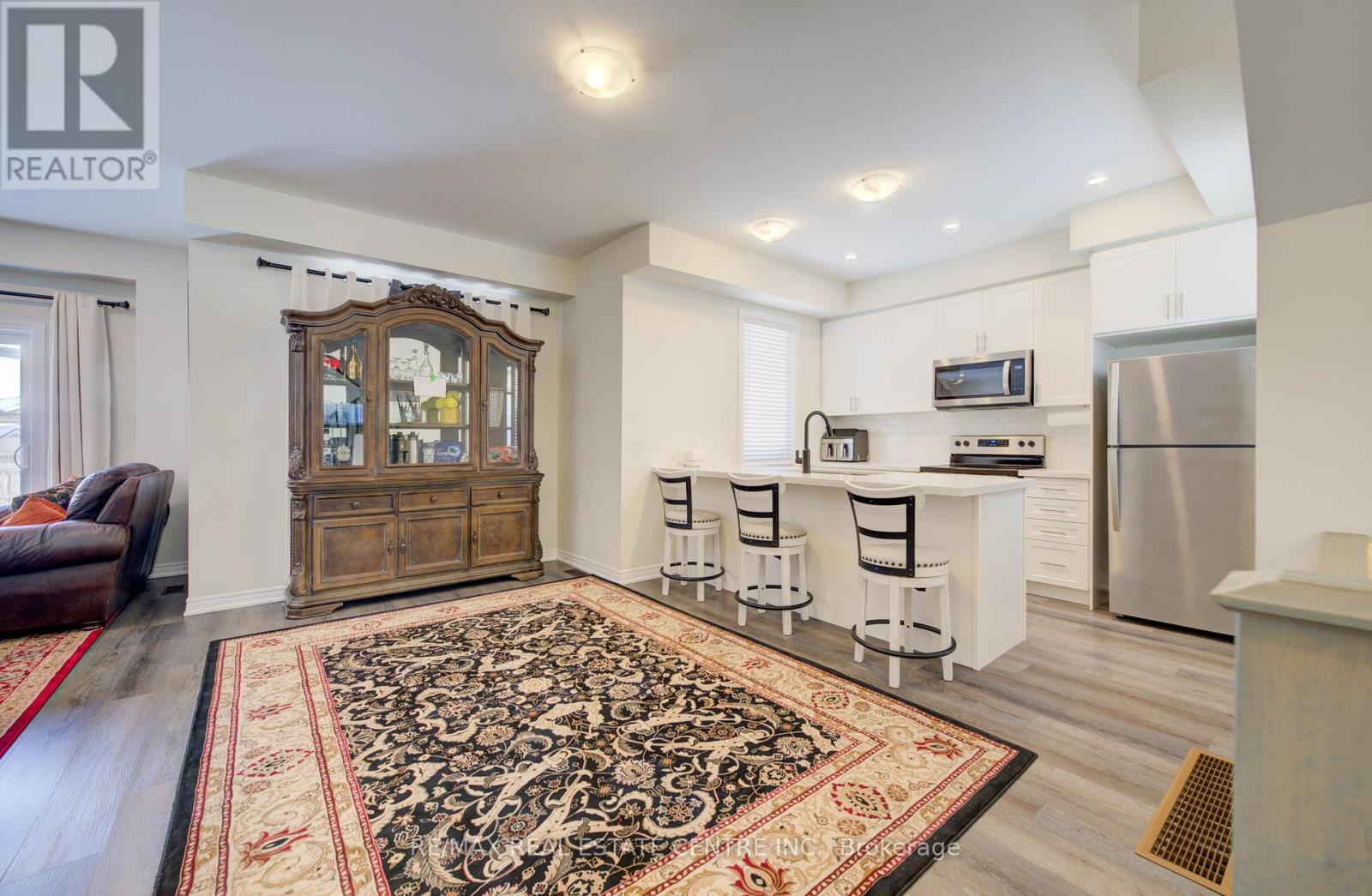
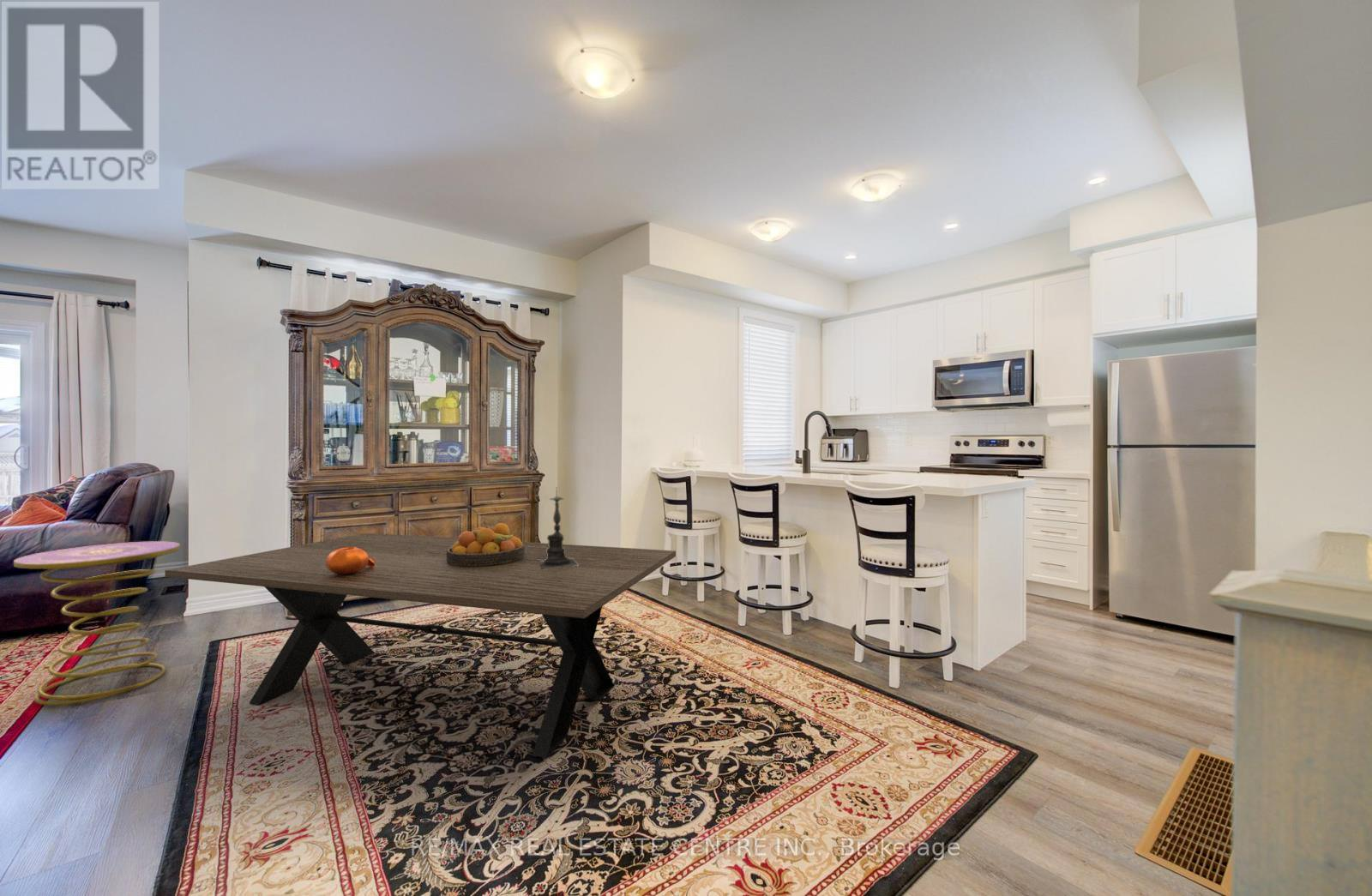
+ dining table (442, 626)
+ side table (102, 616)
+ vase (352, 559)
+ fruit bowl (486, 541)
+ candle holder (557, 525)
